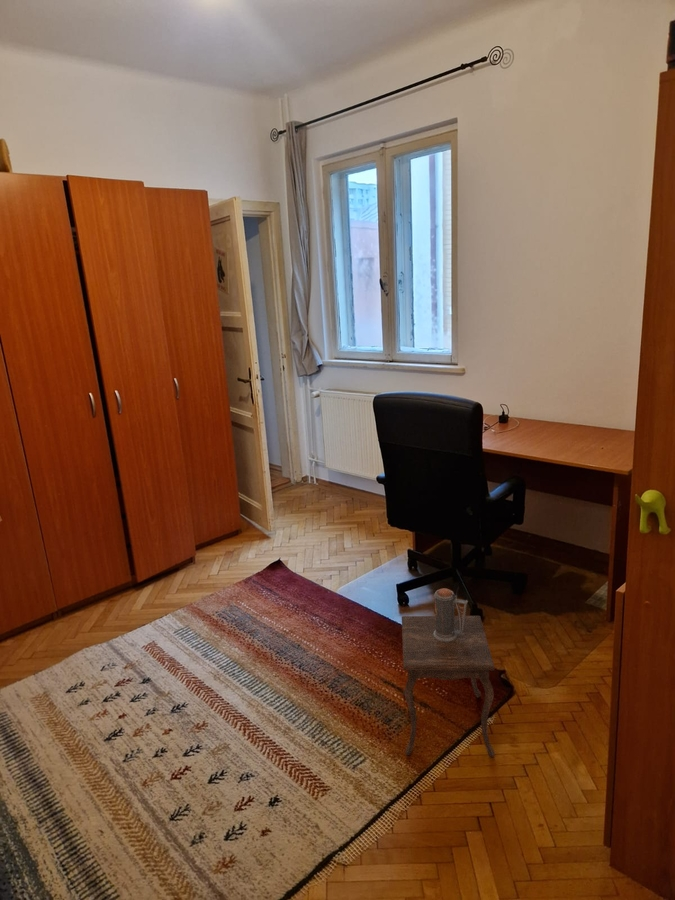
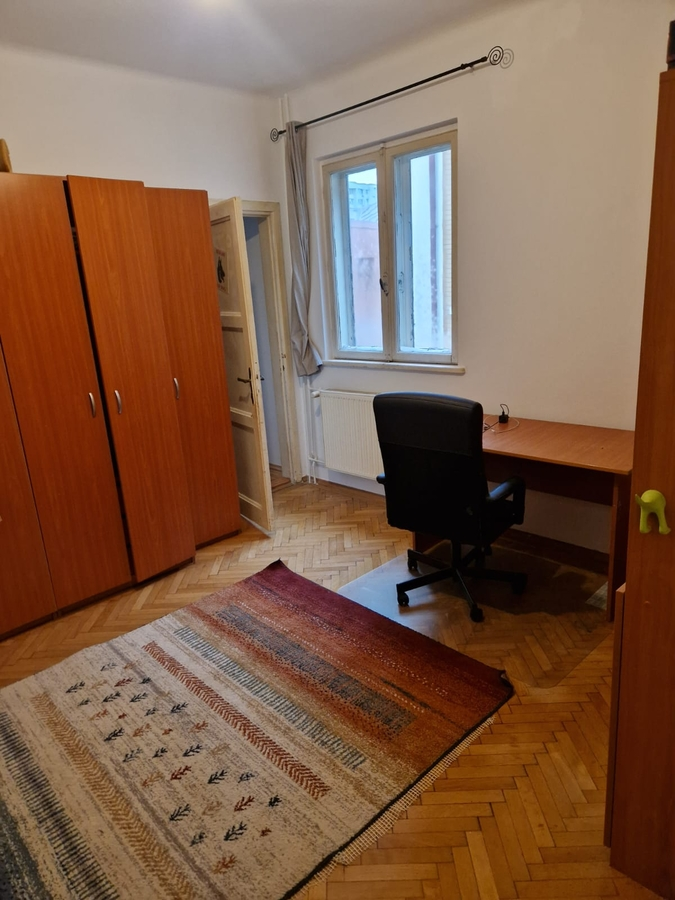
- side table (444, 657)
